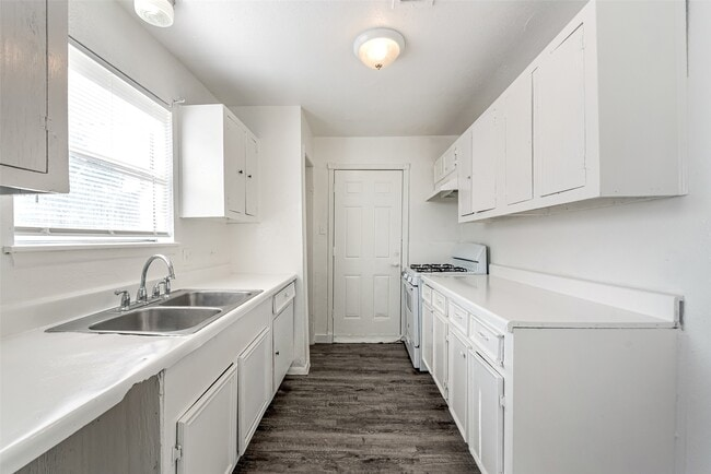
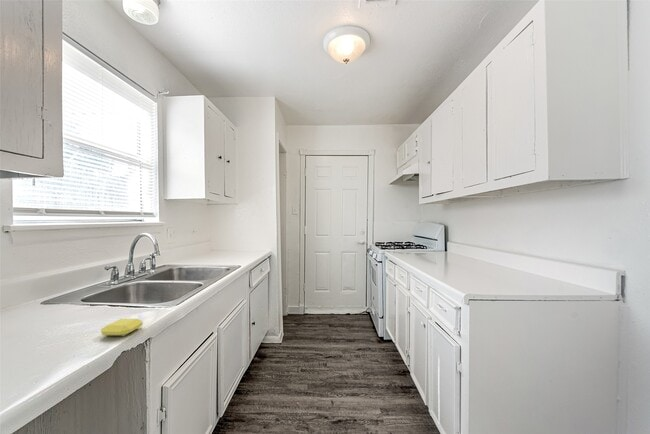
+ soap bar (122, 326)
